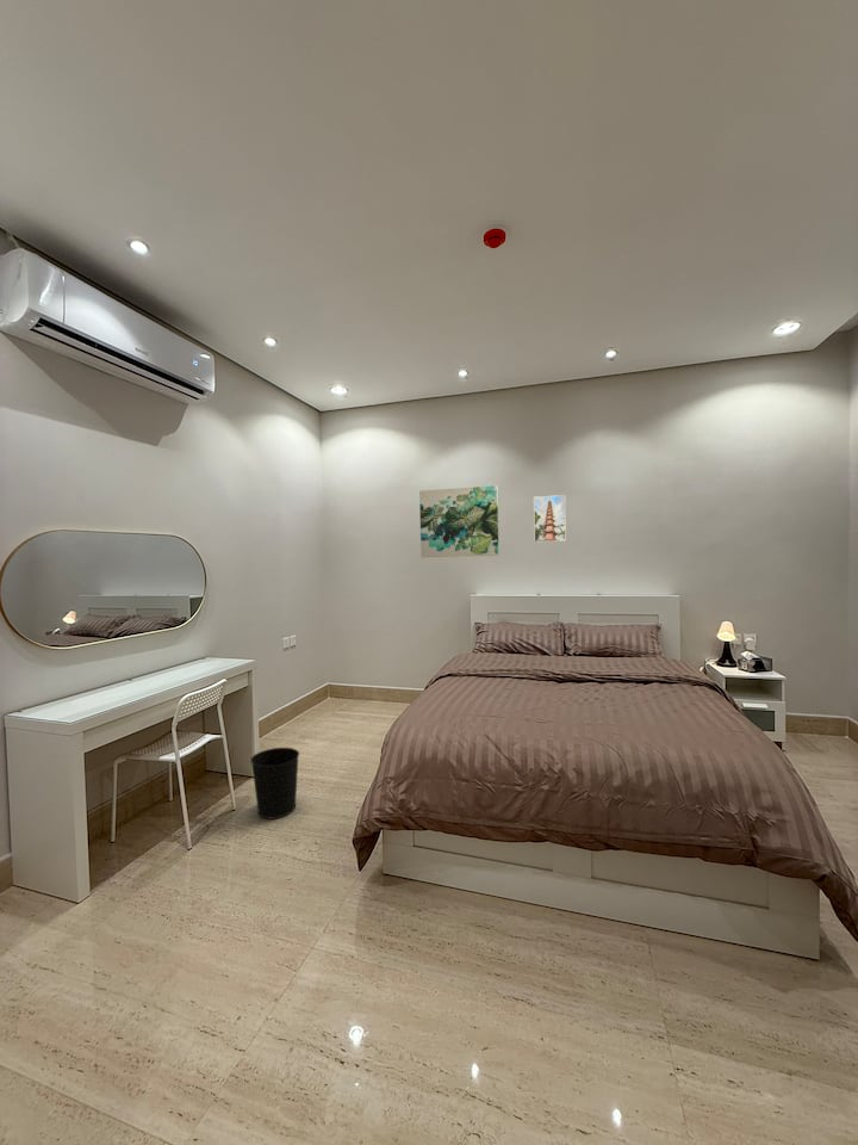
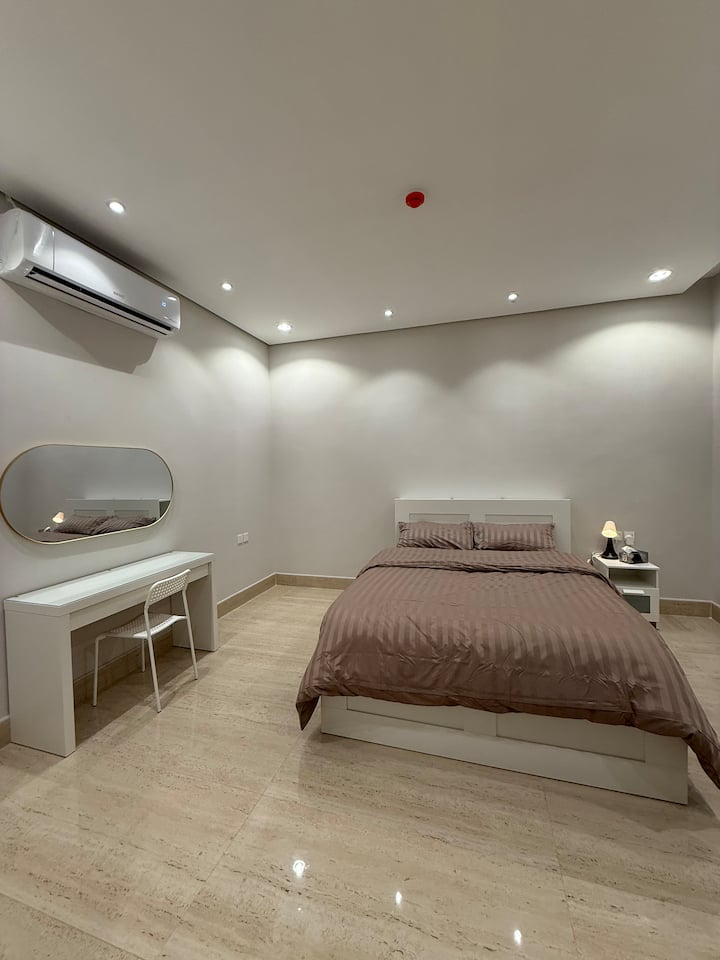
- wall art (458, 522)
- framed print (549, 519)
- wastebasket (275, 782)
